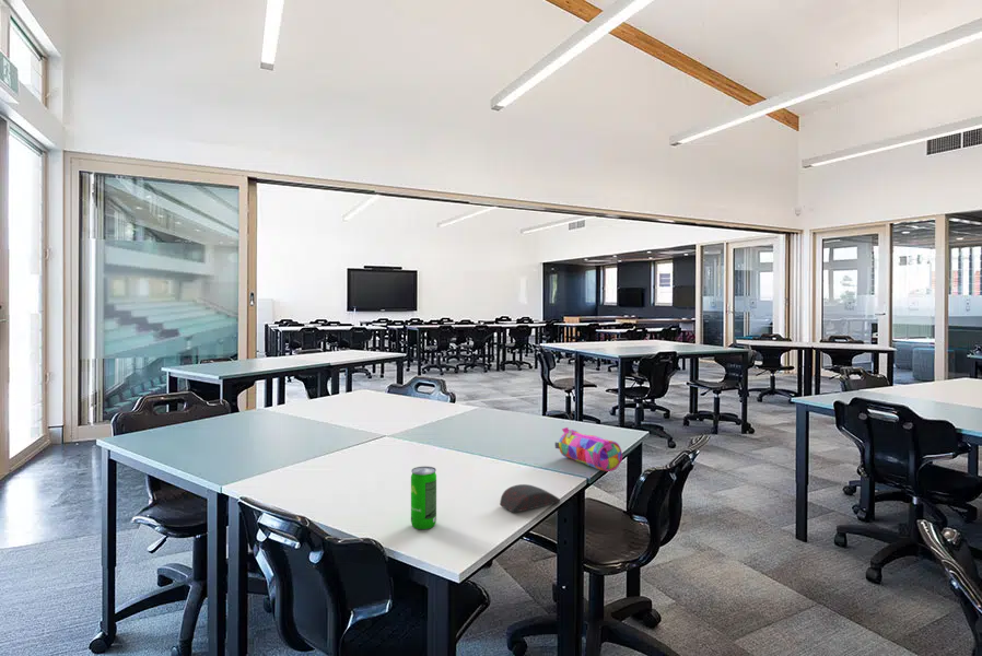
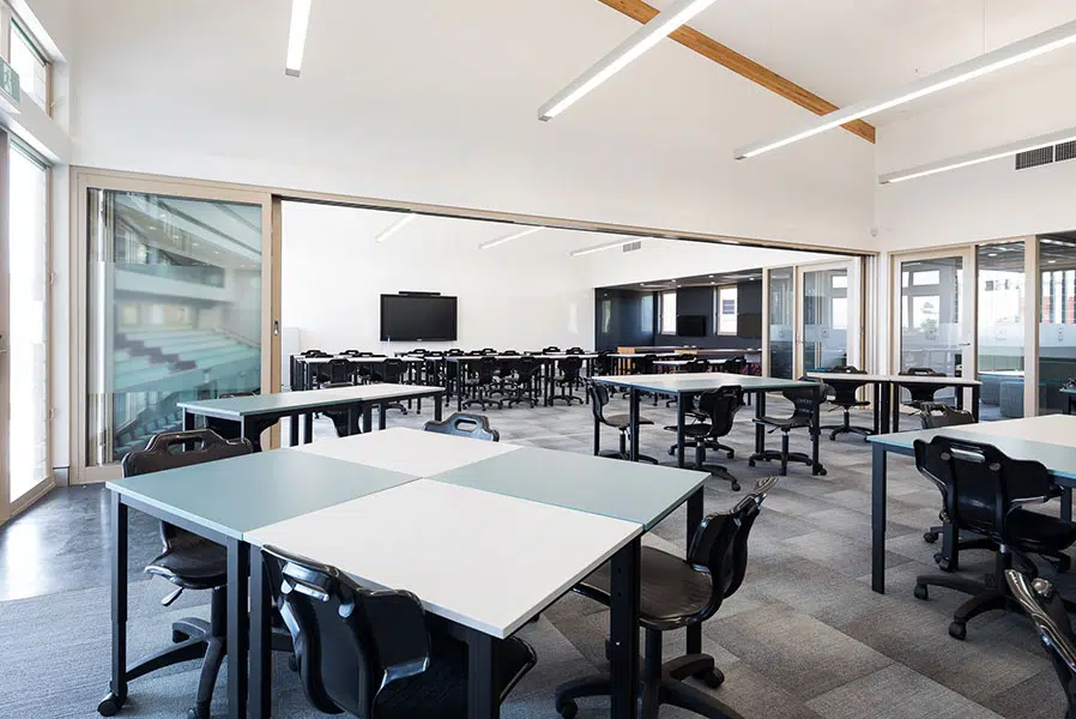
- computer mouse (529, 495)
- beverage can (423, 496)
- pencil case (587, 448)
